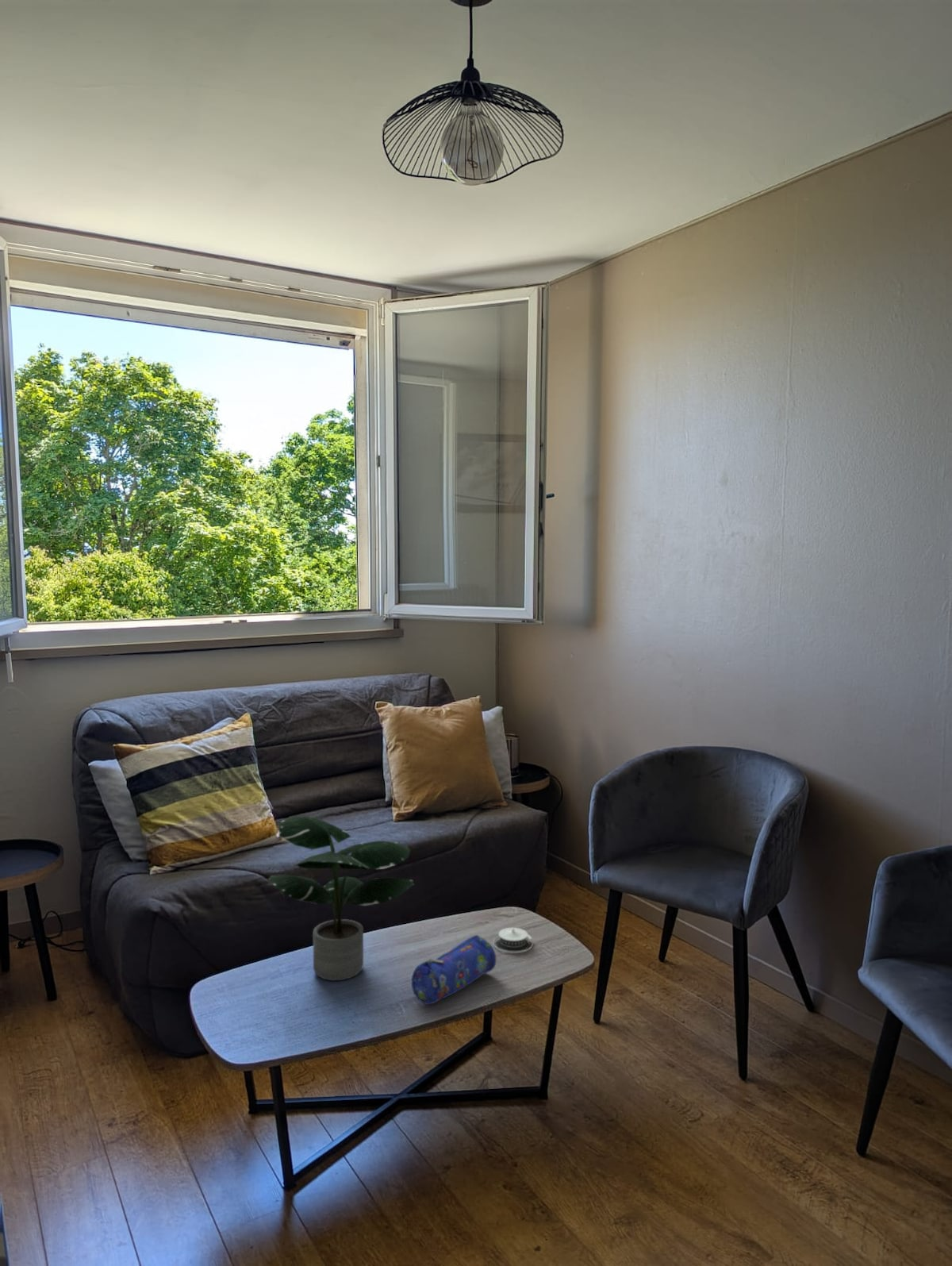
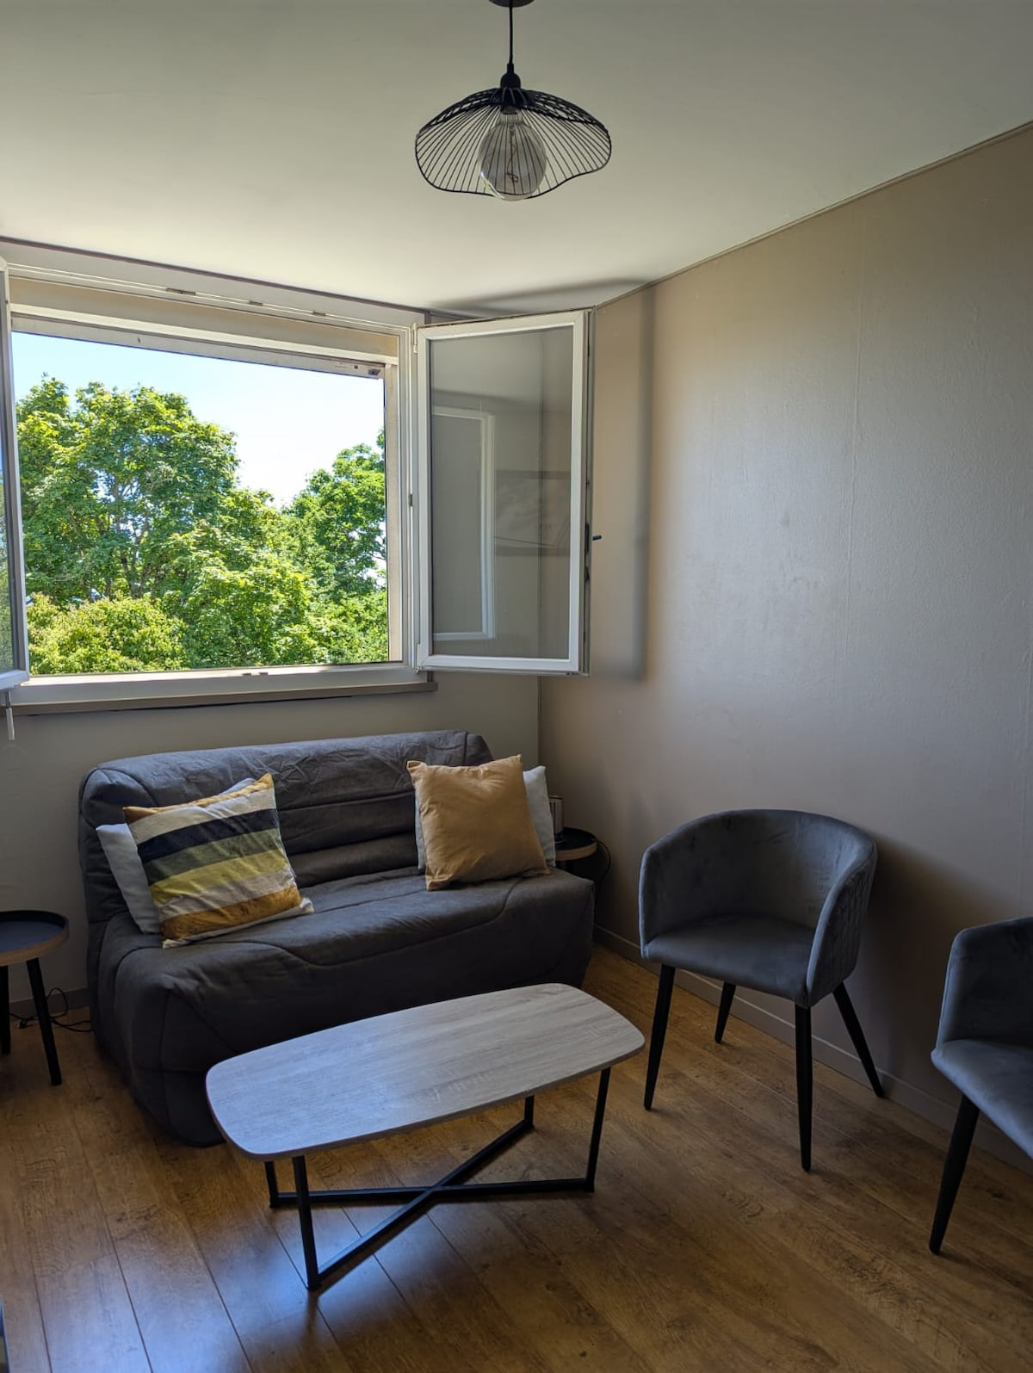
- architectural model (512, 935)
- pencil case (454, 967)
- potted plant (342, 895)
